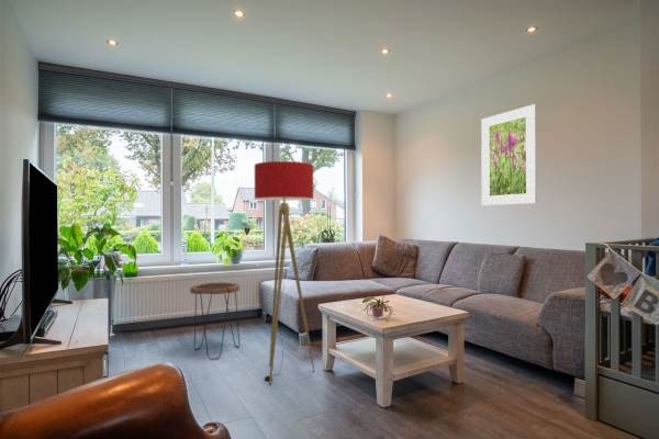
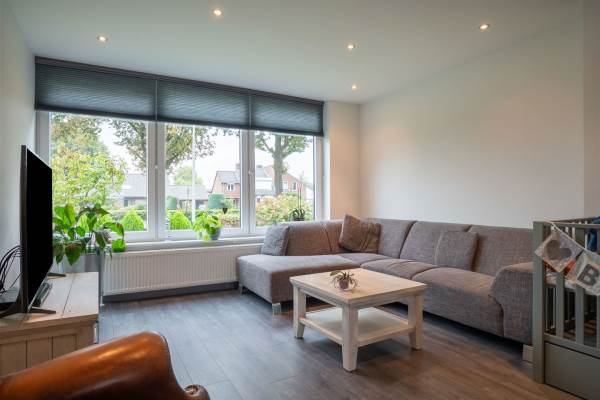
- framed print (506, 158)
- floor lamp (284, 269)
- side table (206, 318)
